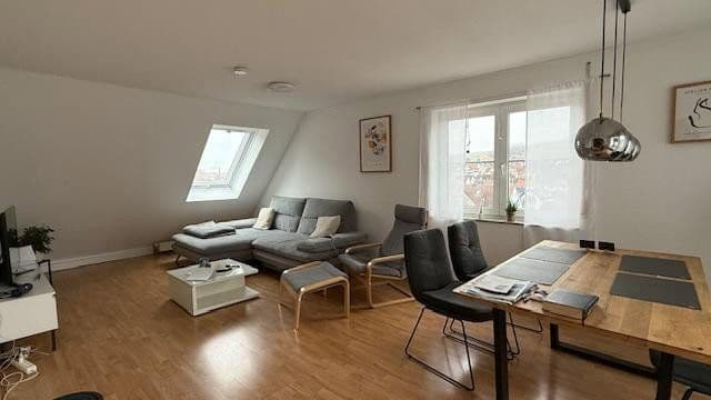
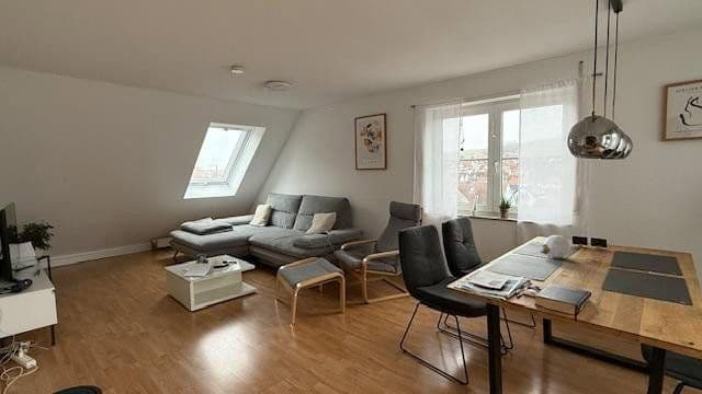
+ decorative egg (555, 246)
